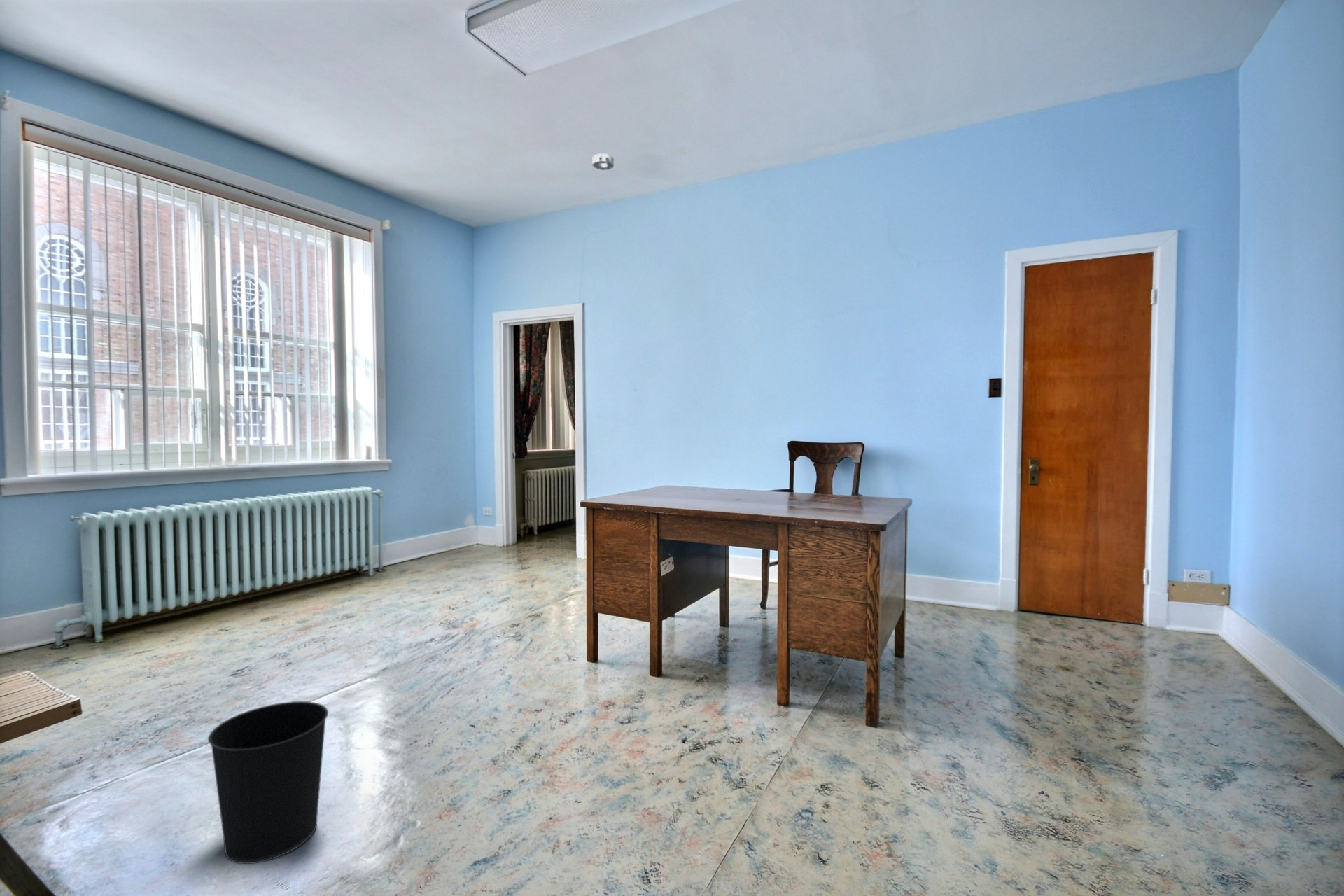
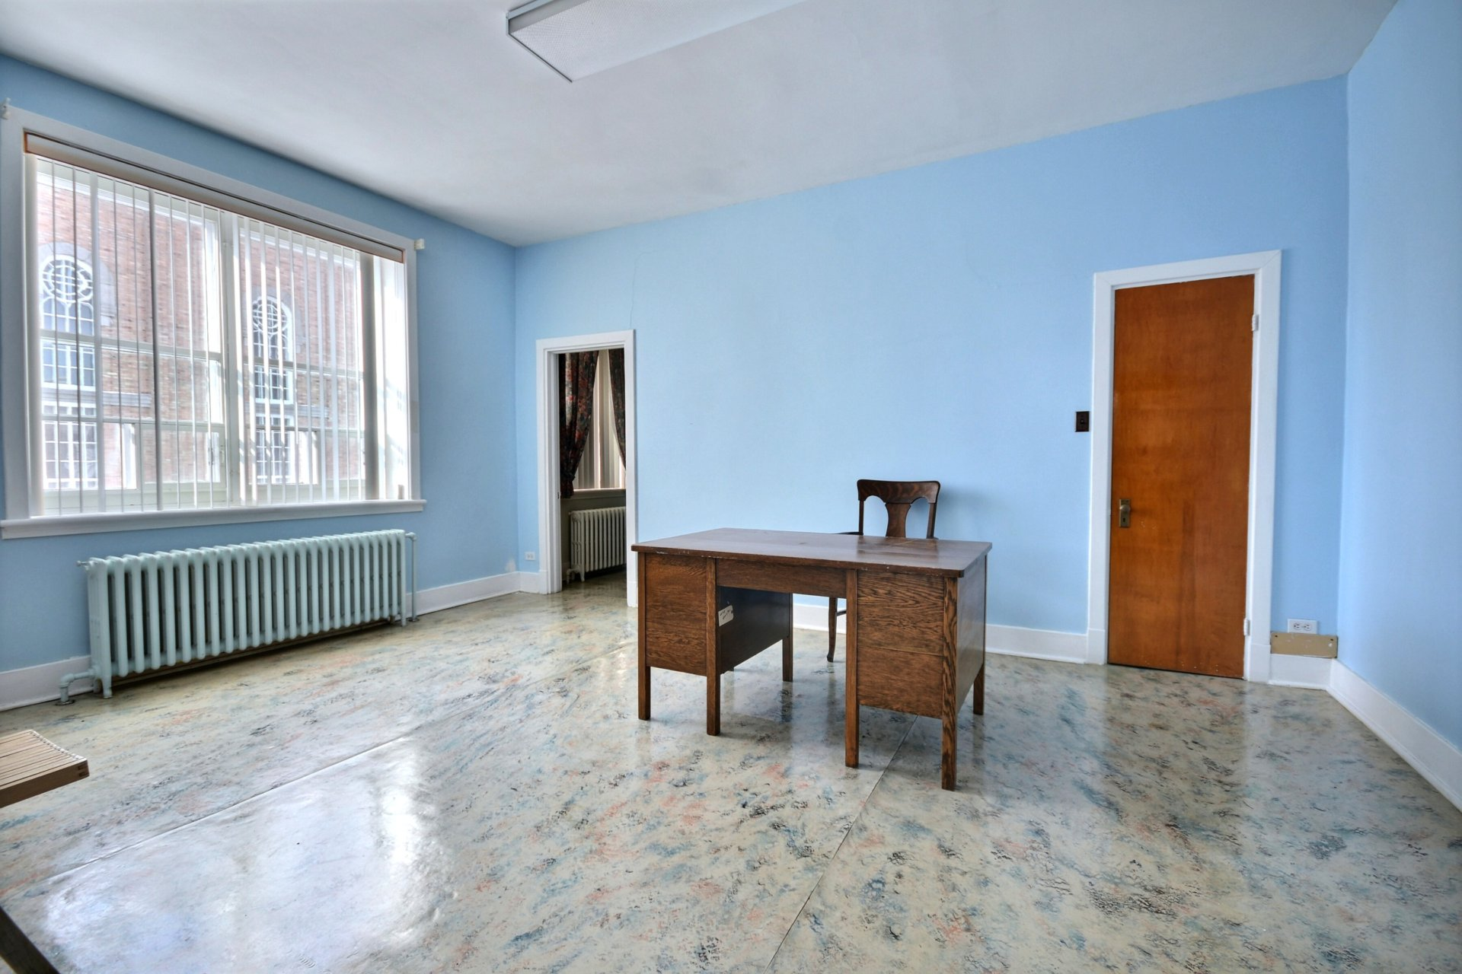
- wastebasket (272, 780)
- smoke detector (603, 161)
